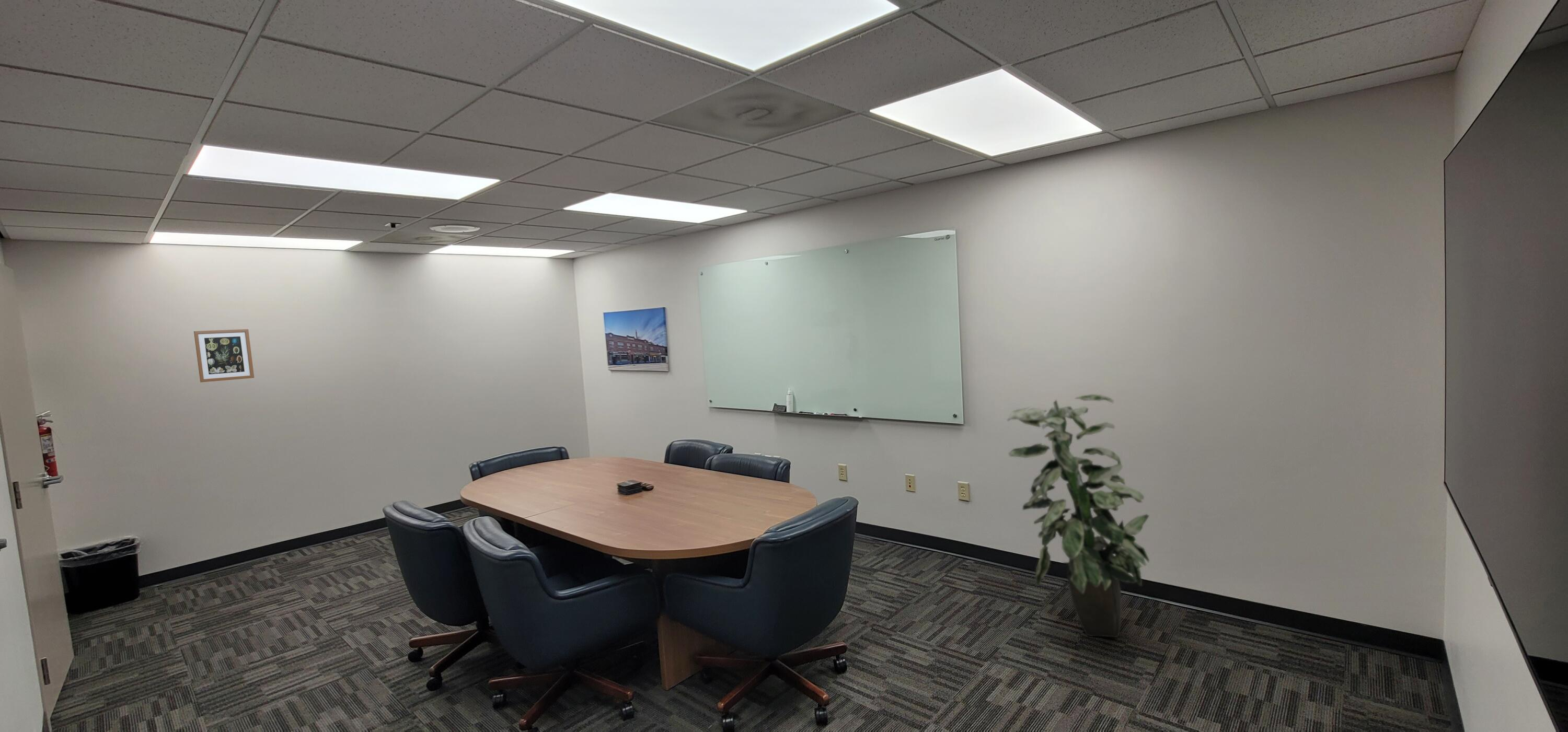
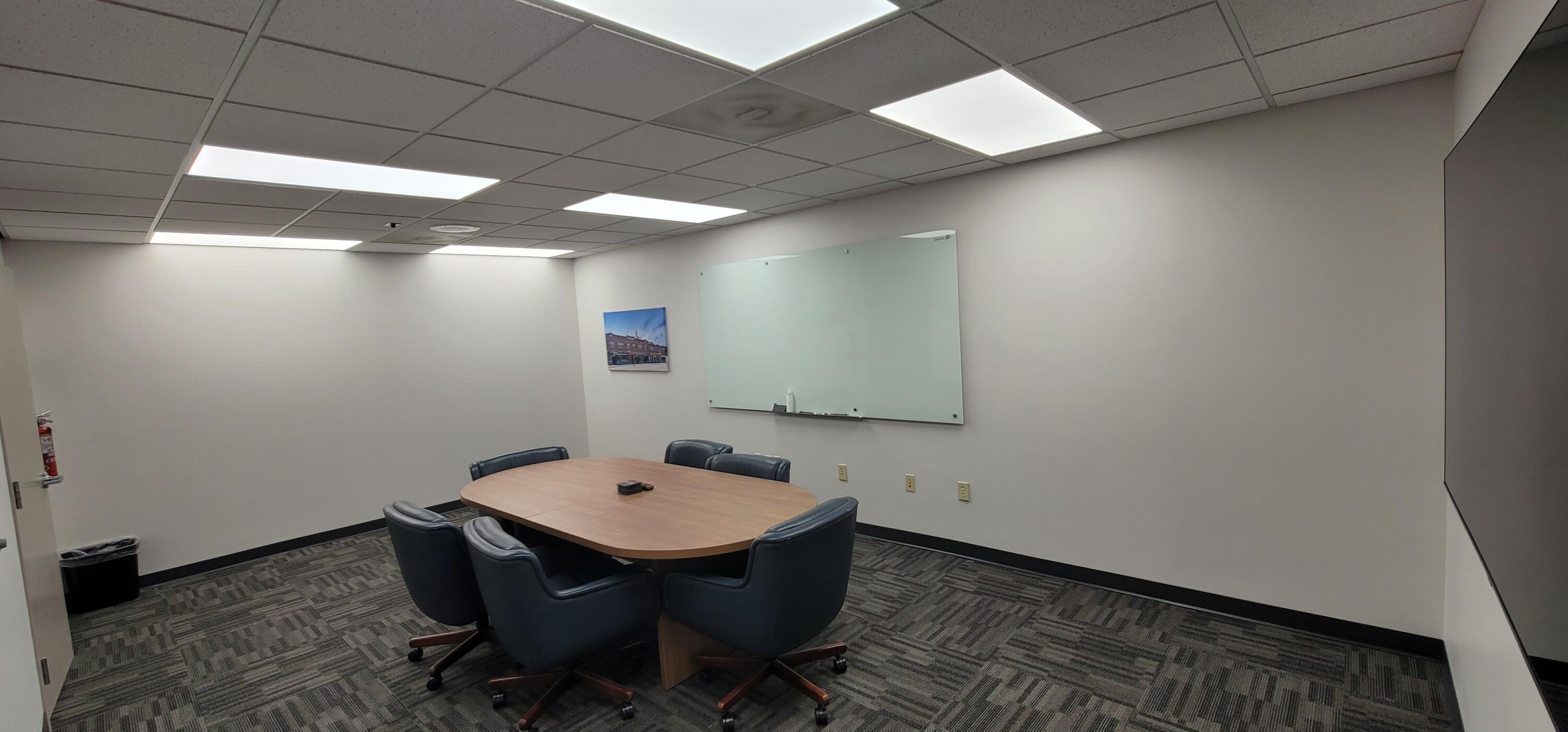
- wall art (225, 355)
- indoor plant (1083, 515)
